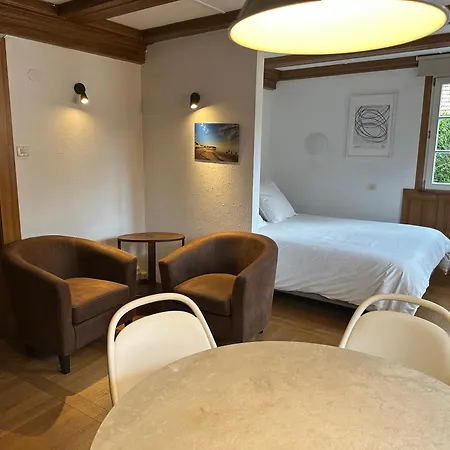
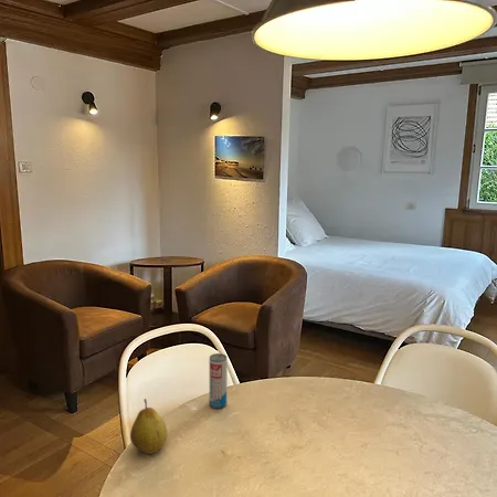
+ beverage can (218, 380)
+ fruit (148, 425)
